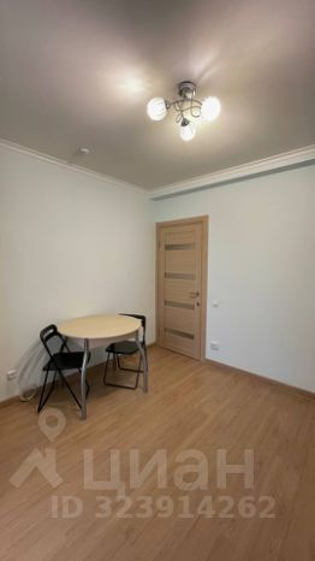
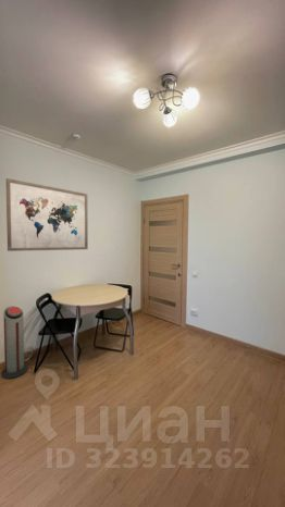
+ air purifier (14, 339)
+ wall art (52, 219)
